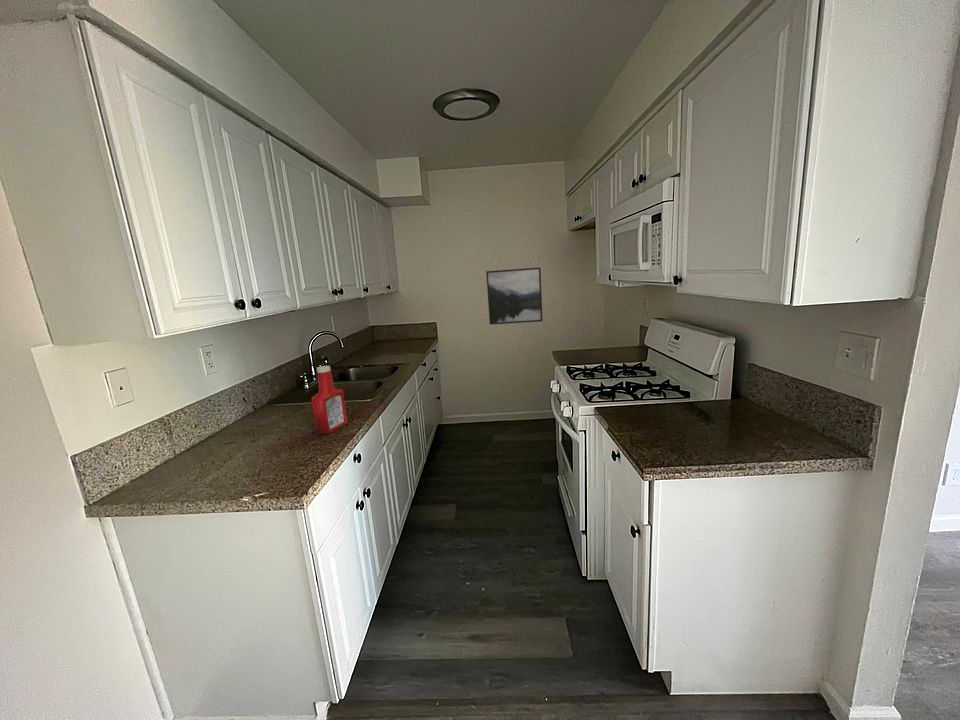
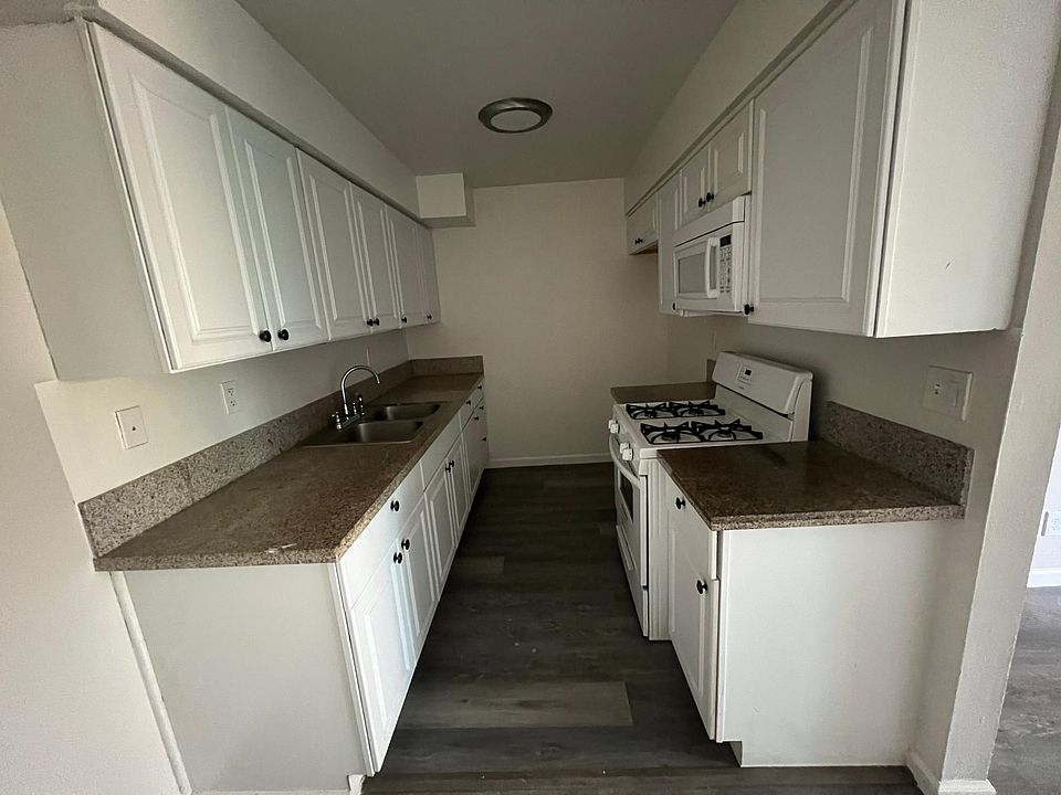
- soap bottle (327, 397)
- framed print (514, 296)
